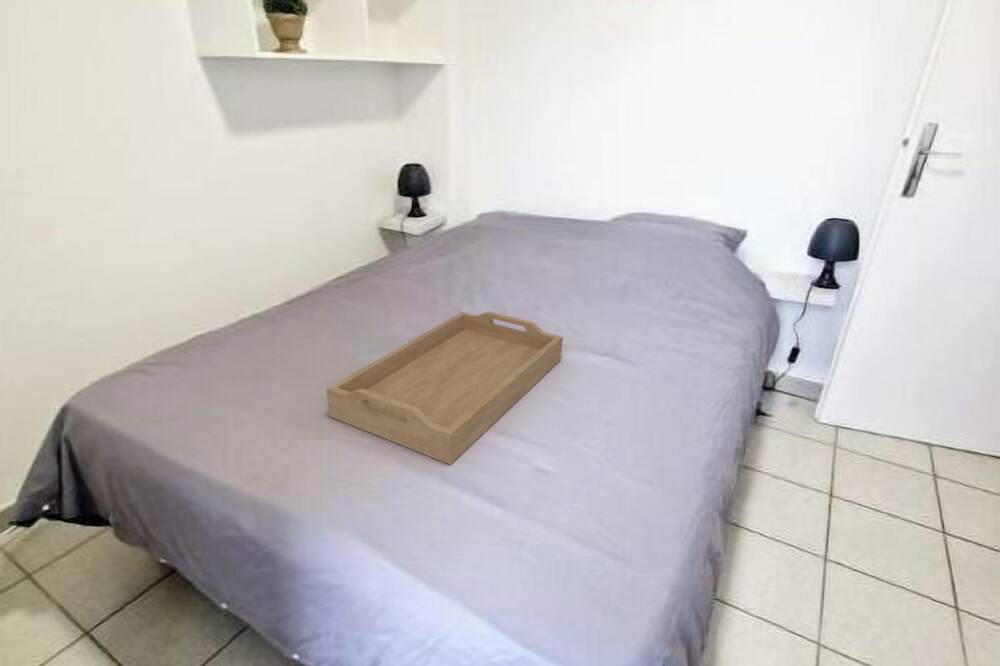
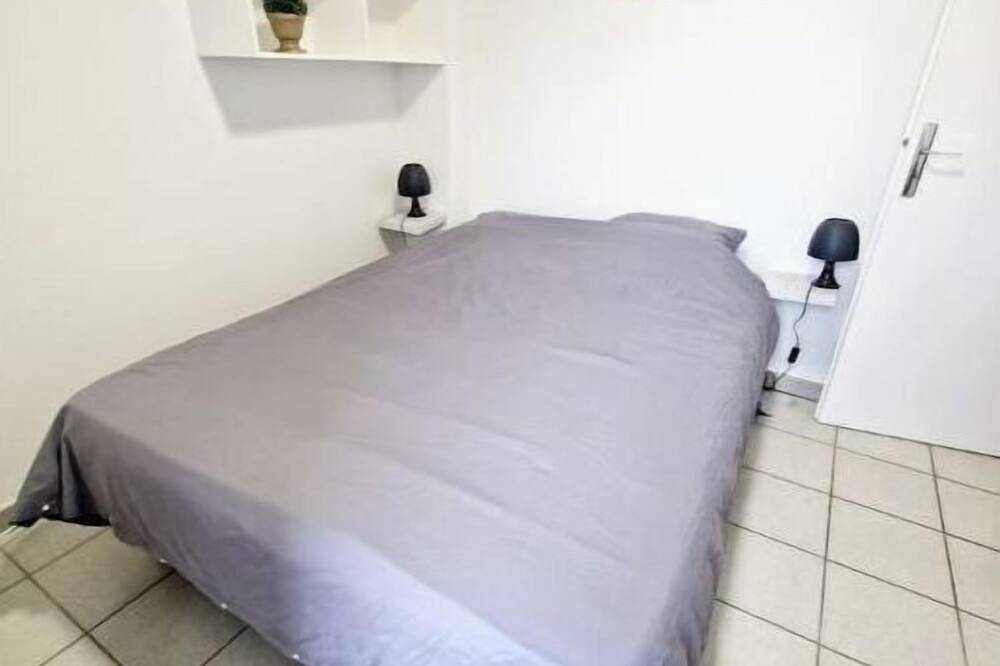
- serving tray (457, 368)
